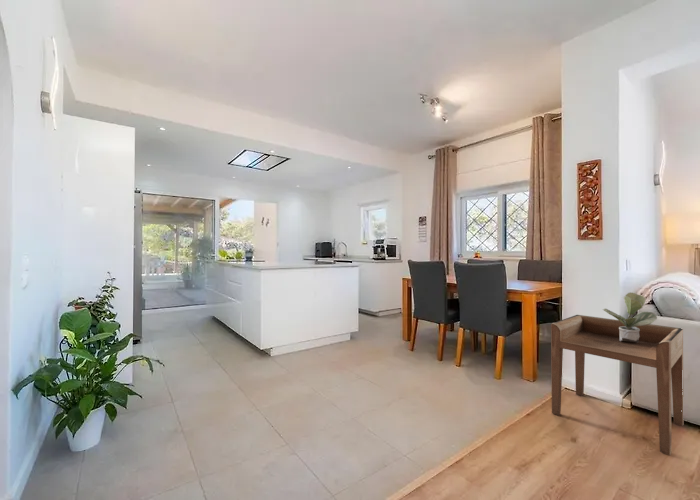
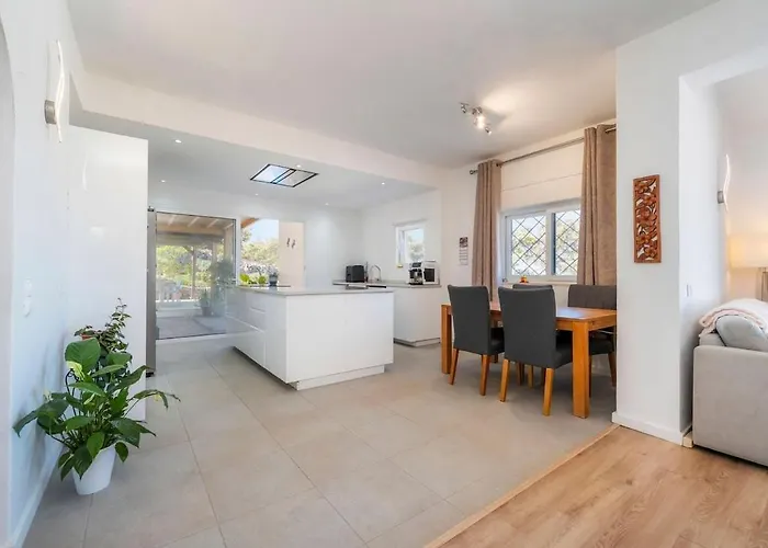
- side table (615, 359)
- potted plant (628, 317)
